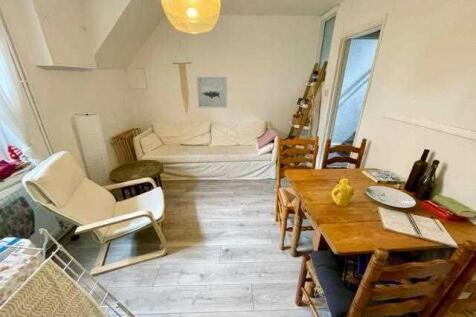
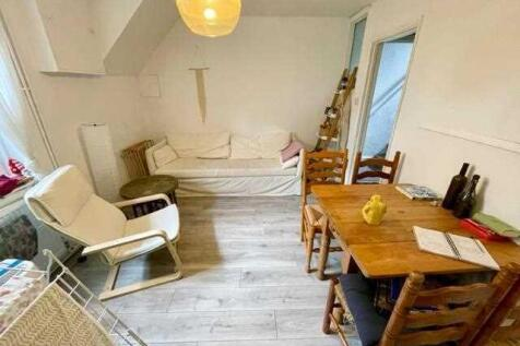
- wall art (212, 92)
- plate (388, 198)
